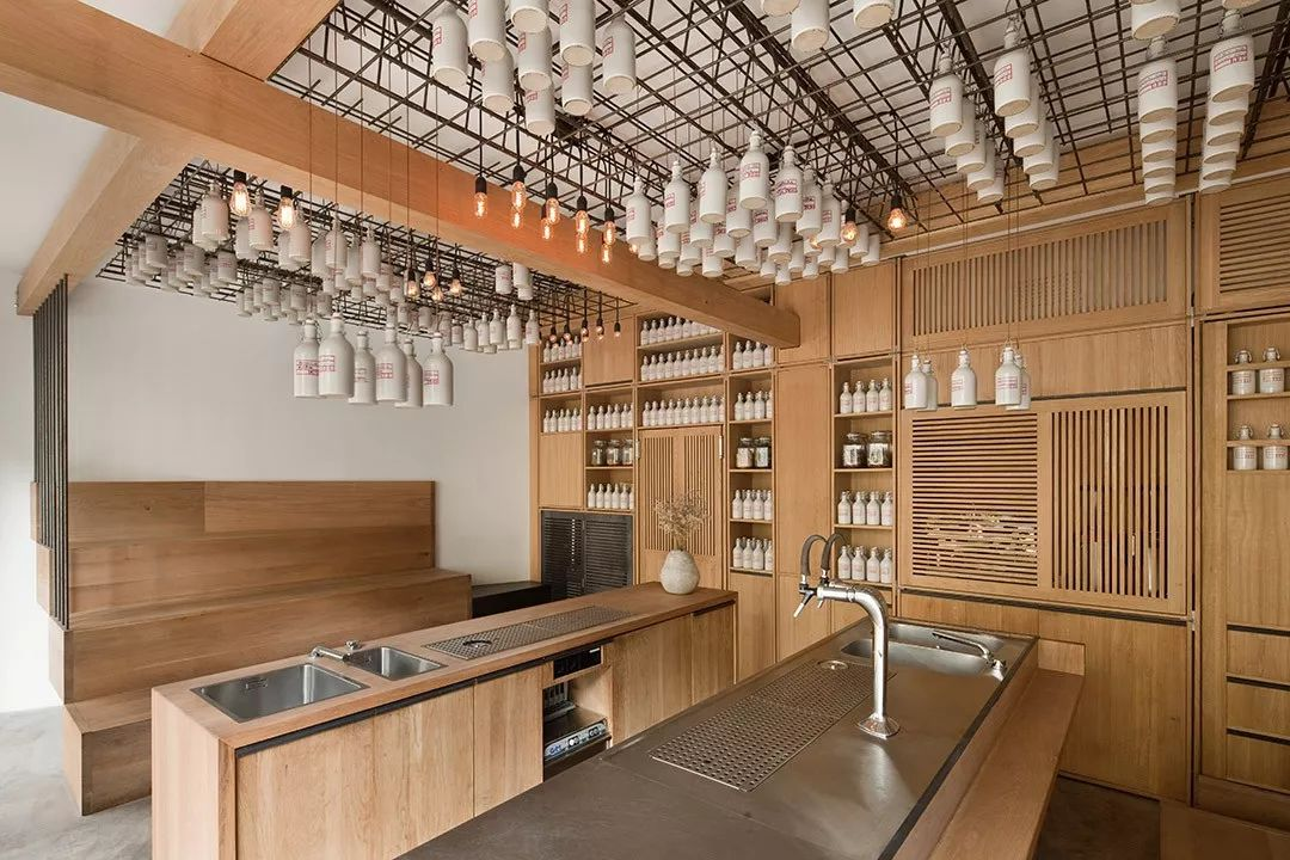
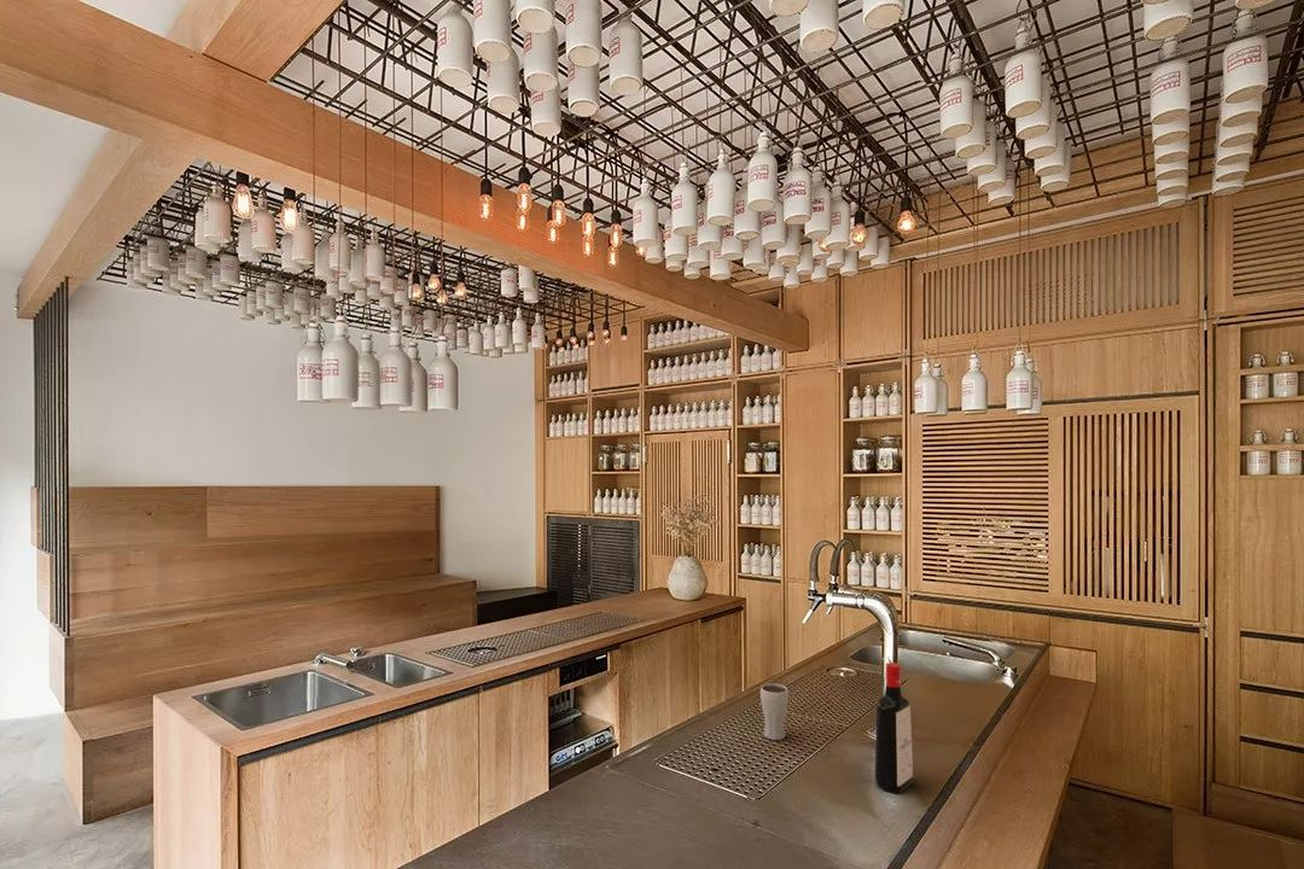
+ drinking glass (774, 712)
+ liquor bottle (893, 724)
